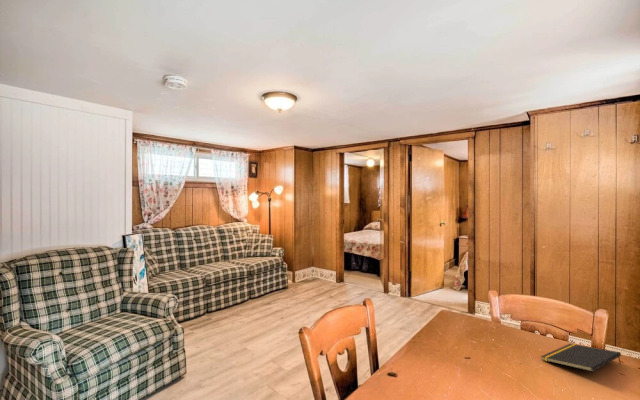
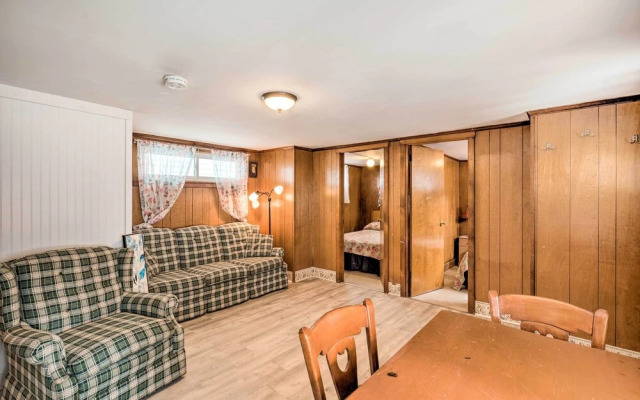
- notepad (580, 356)
